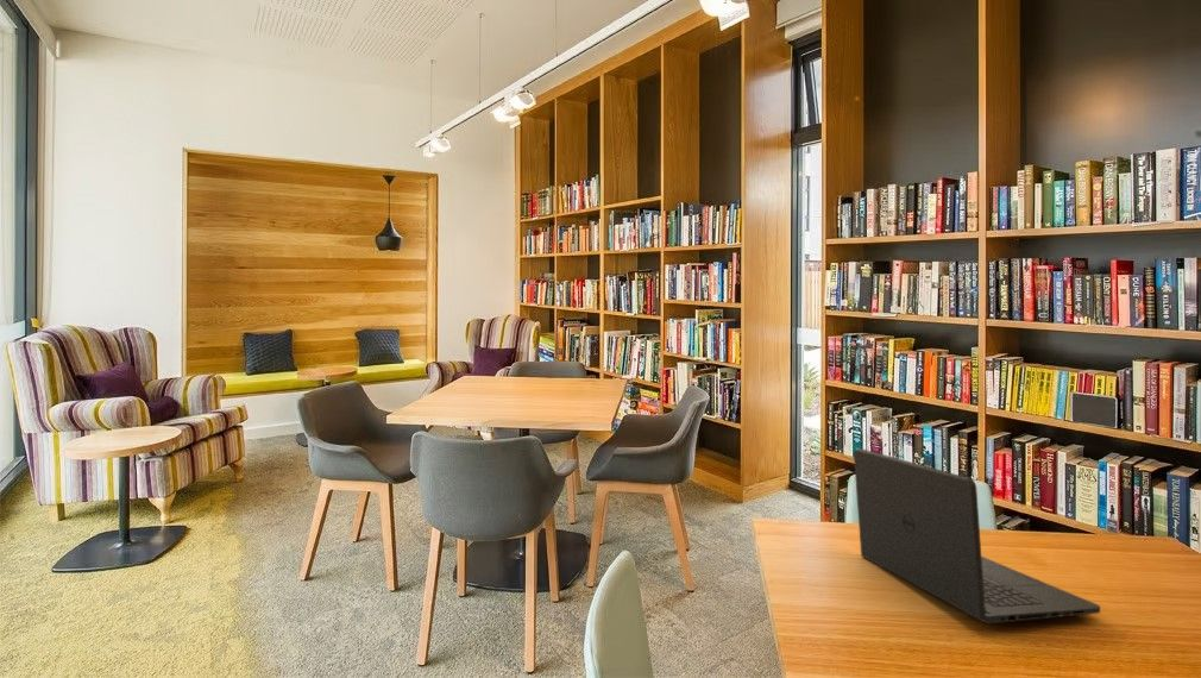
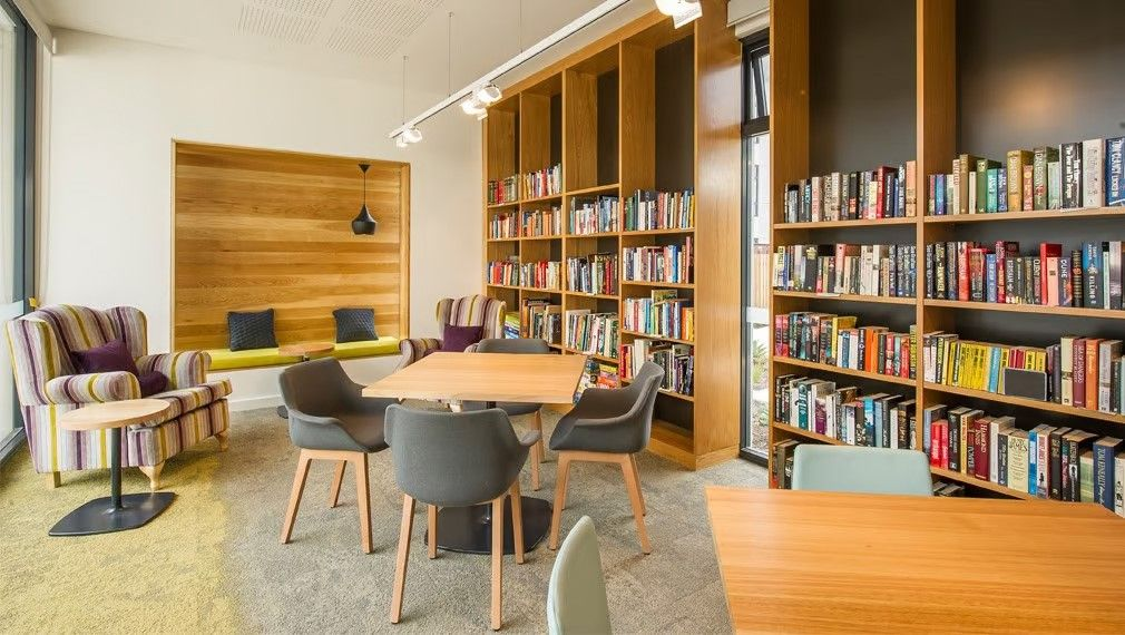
- laptop (964, 522)
